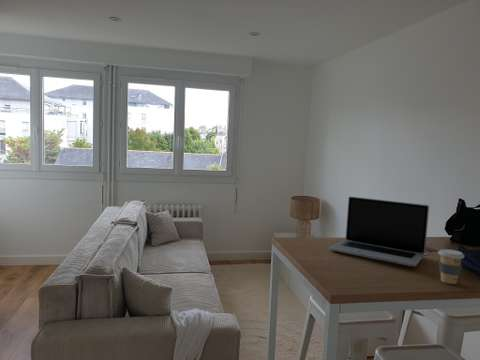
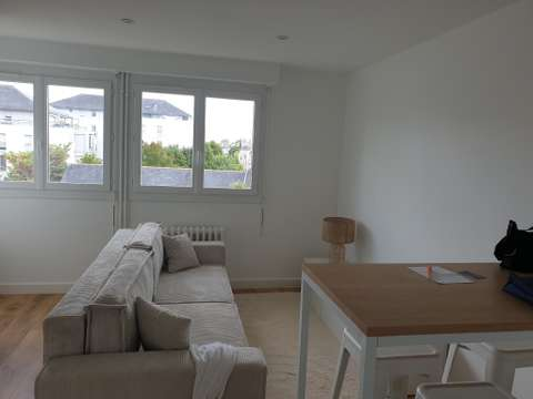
- coffee cup (449, 266)
- laptop (378, 228)
